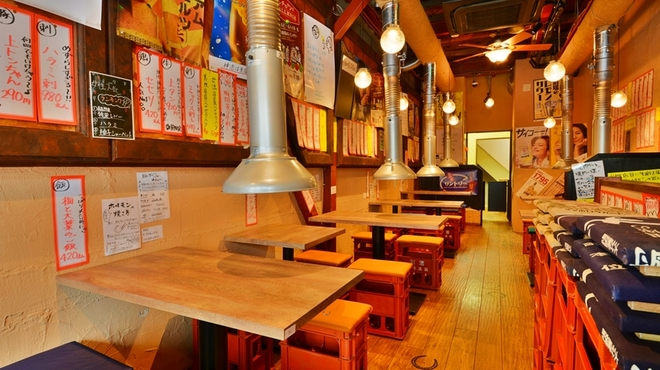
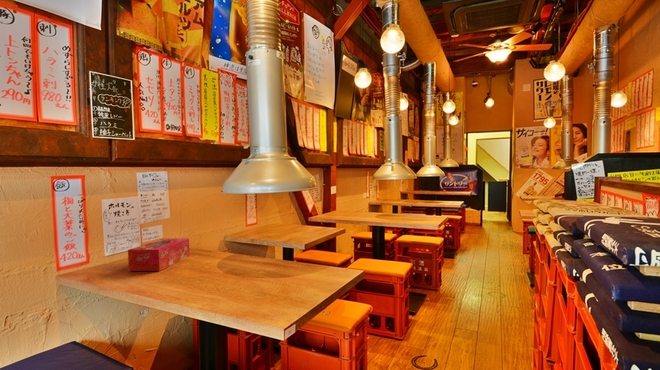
+ tissue box (161, 253)
